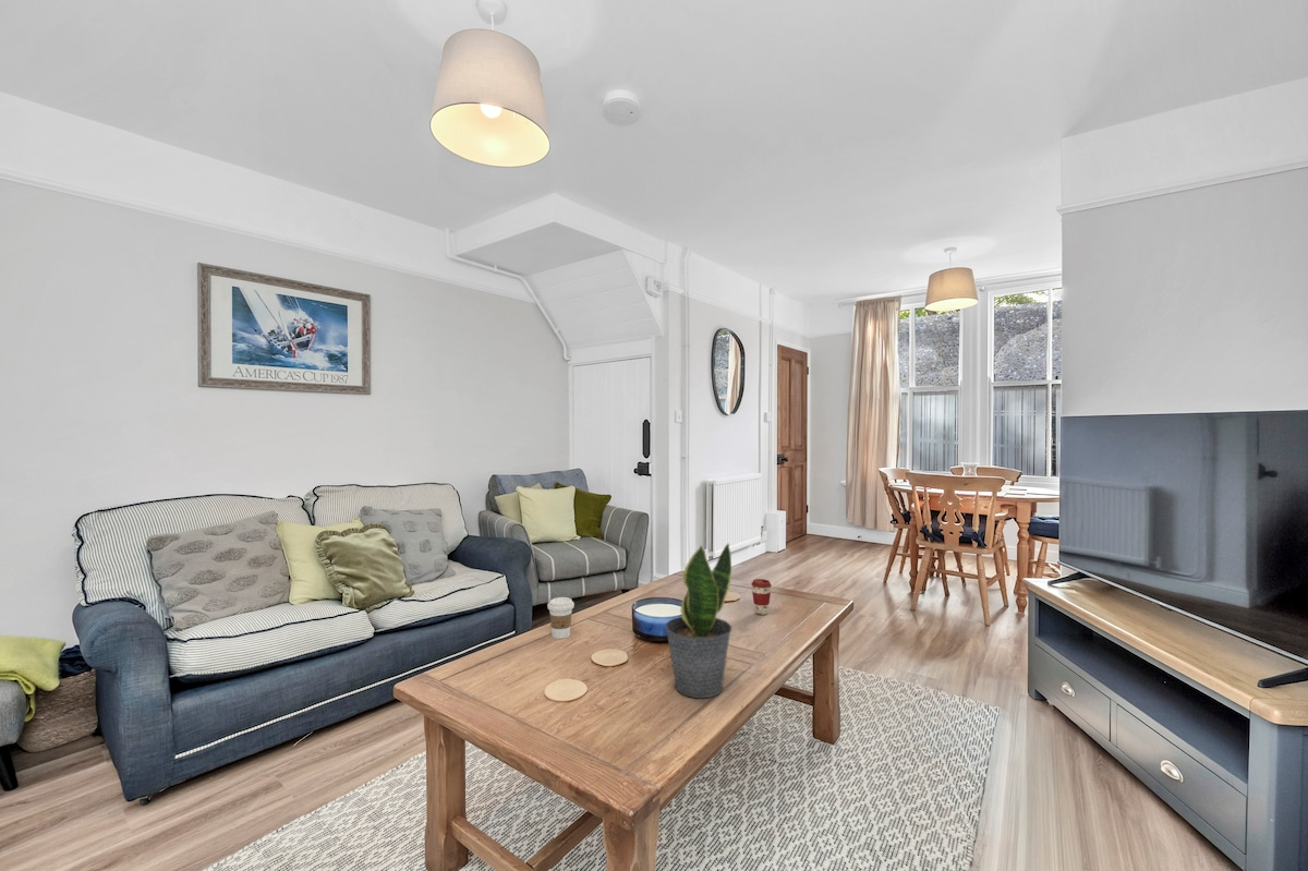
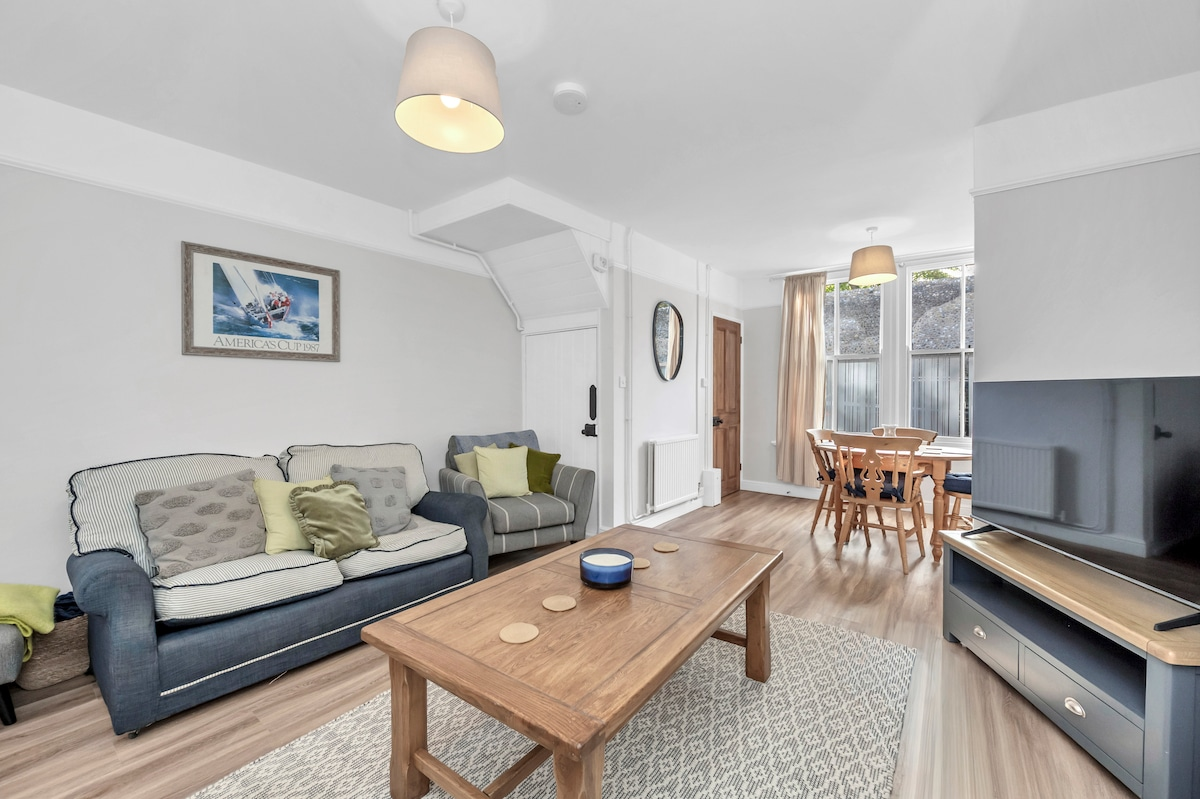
- potted plant (698, 613)
- coffee cup (761, 596)
- coffee cup (560, 617)
